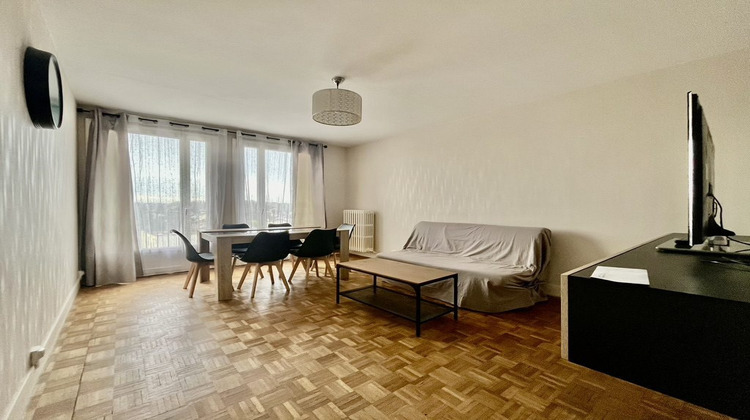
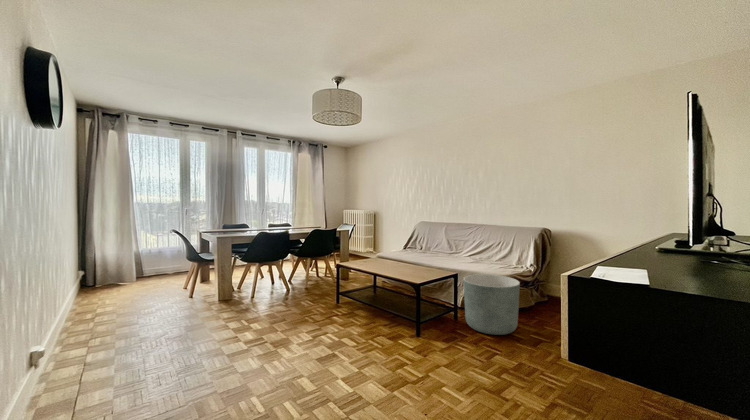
+ planter (490, 303)
